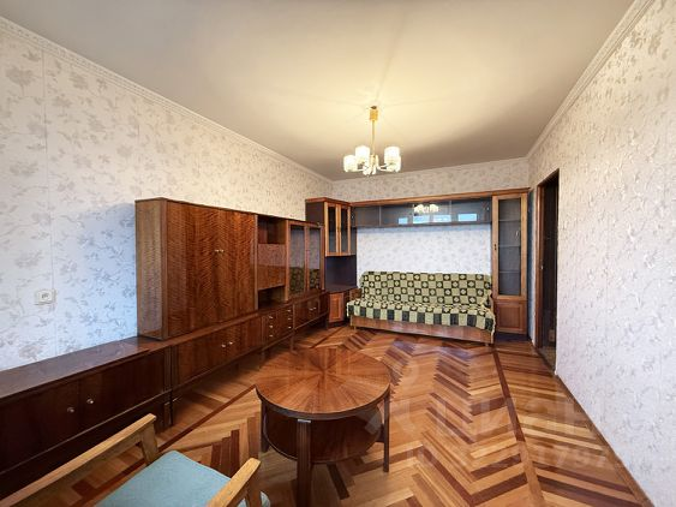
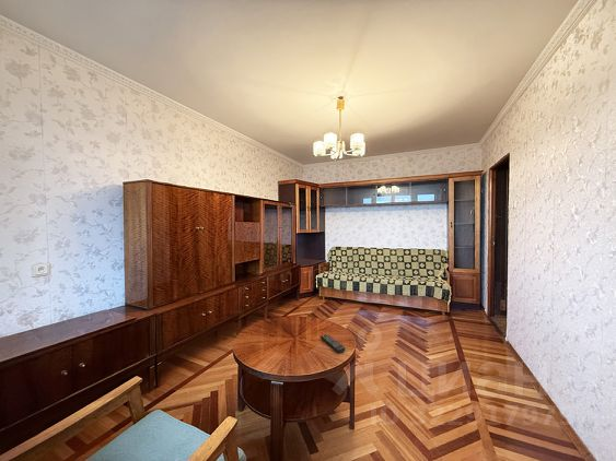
+ remote control (332, 342)
